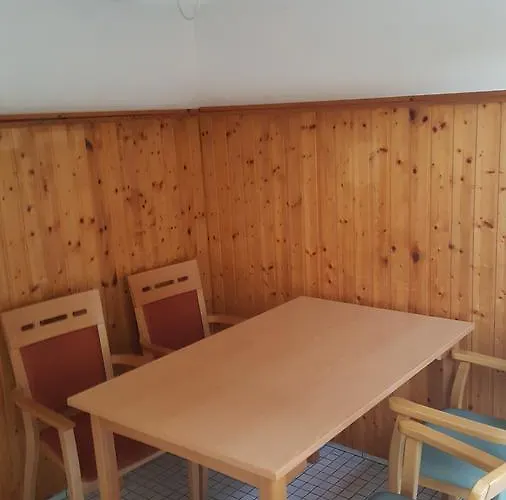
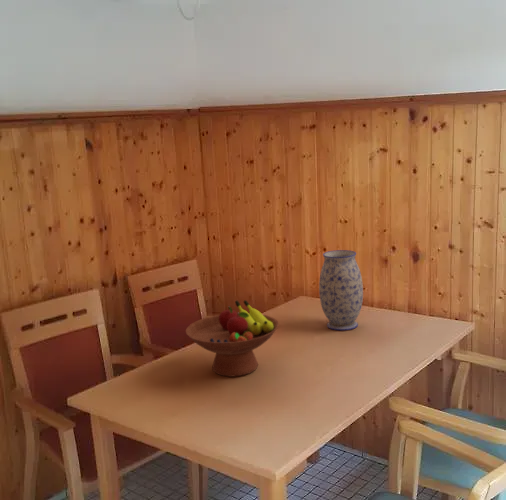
+ vase (341, 289)
+ fruit bowl (233, 339)
